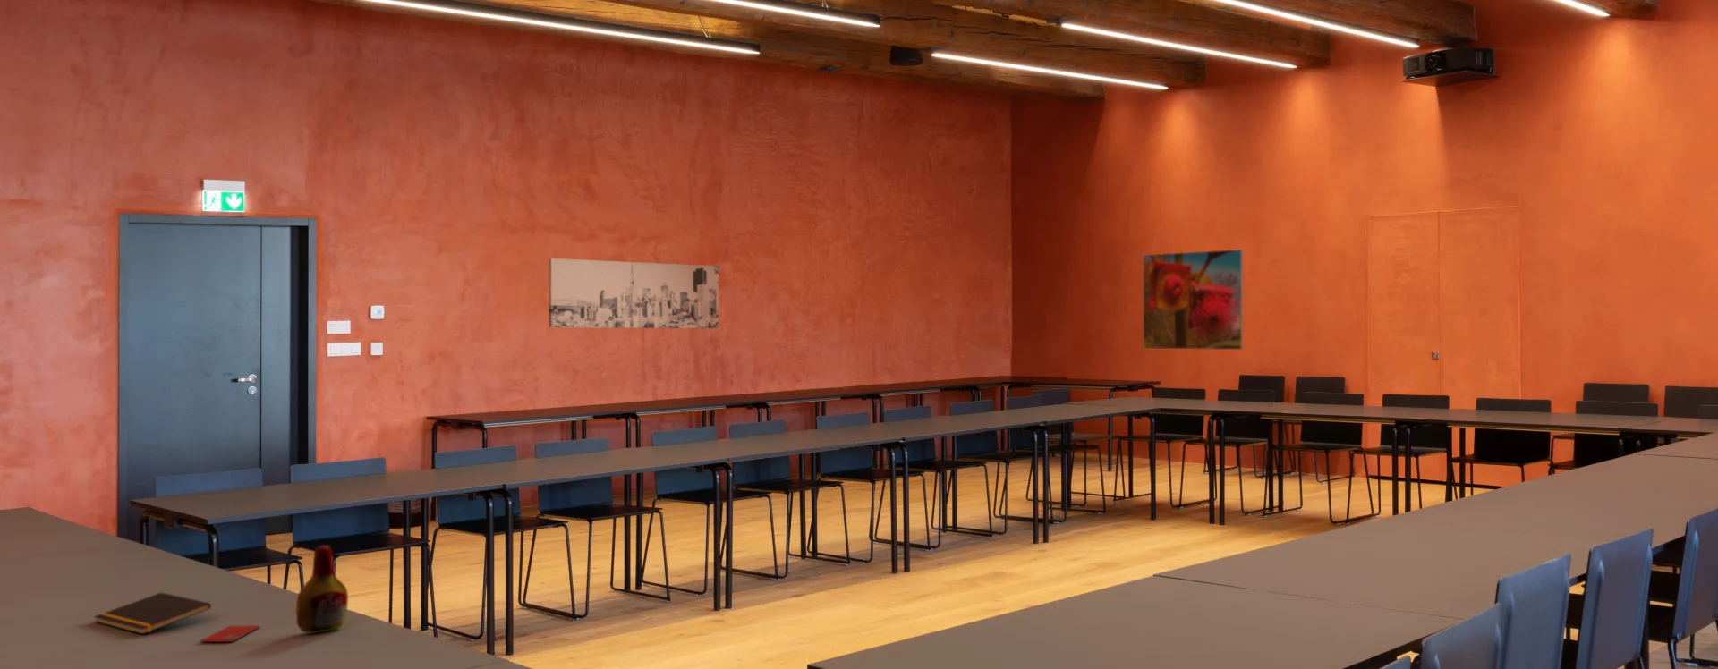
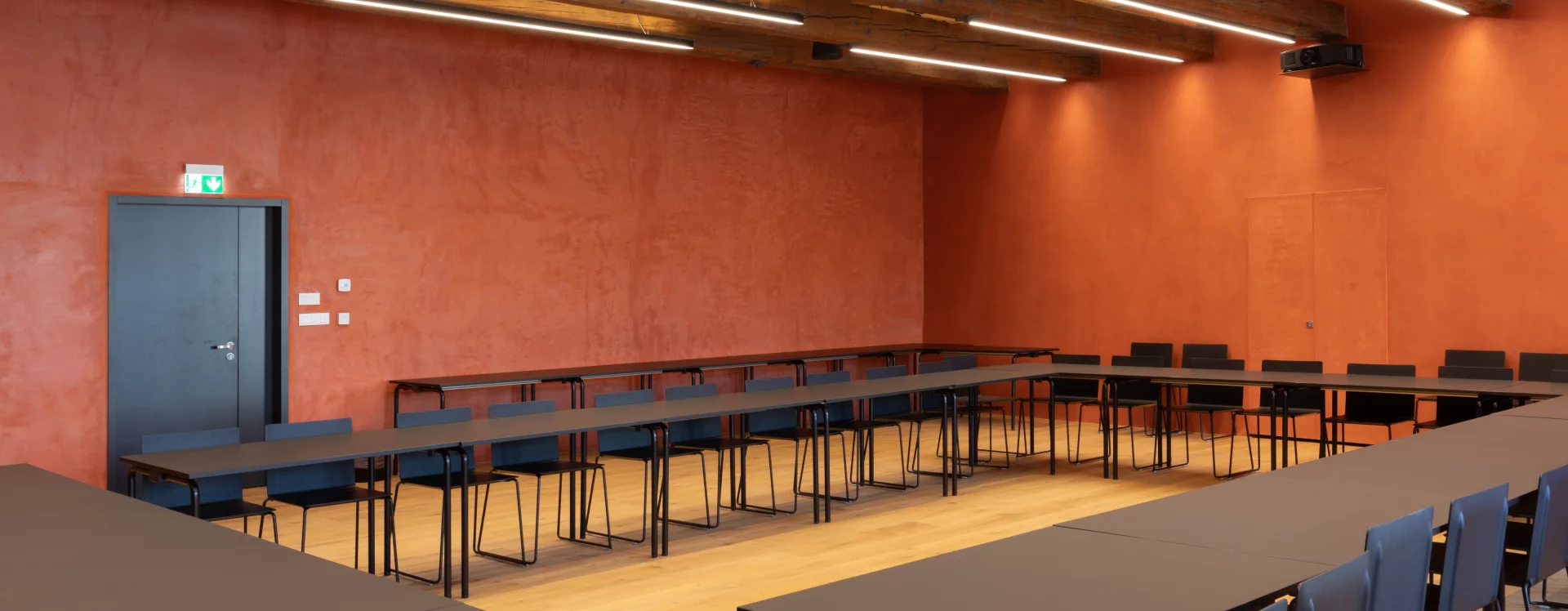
- smartphone (231, 633)
- bottle (322, 588)
- wall art (637, 296)
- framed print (1191, 300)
- notepad (152, 612)
